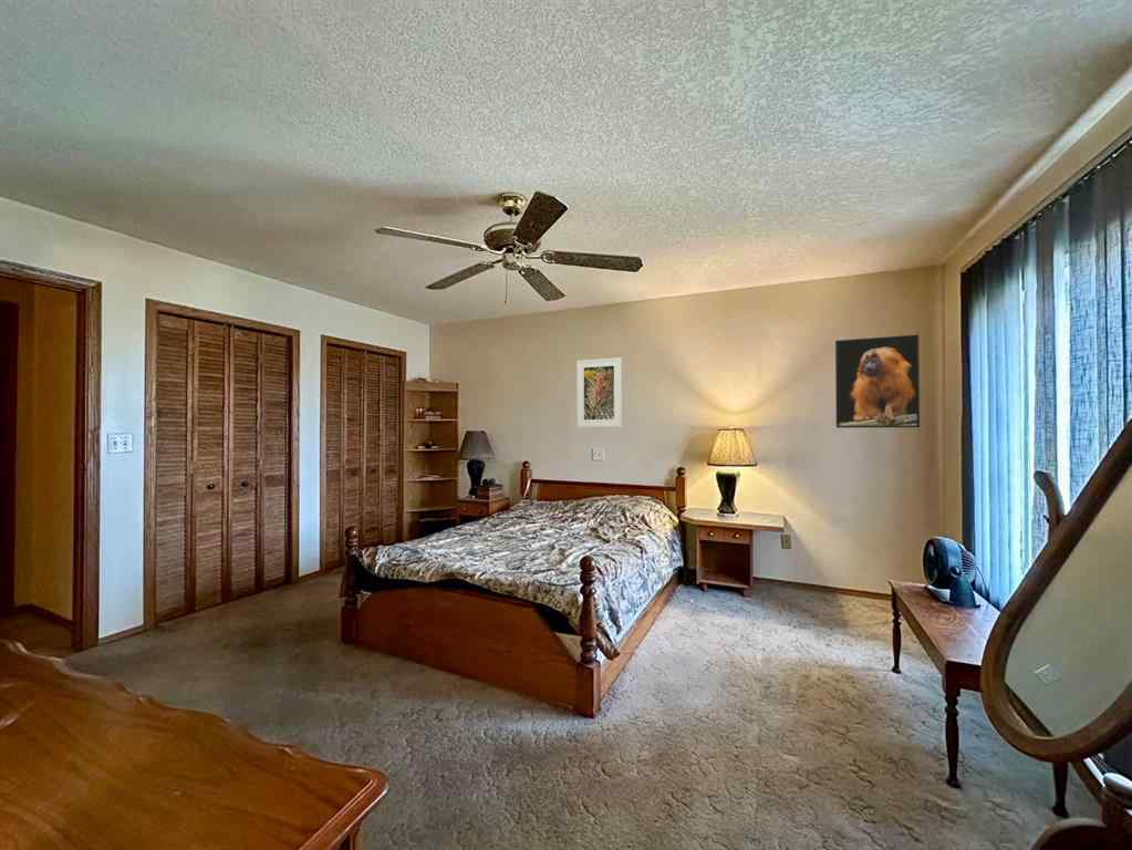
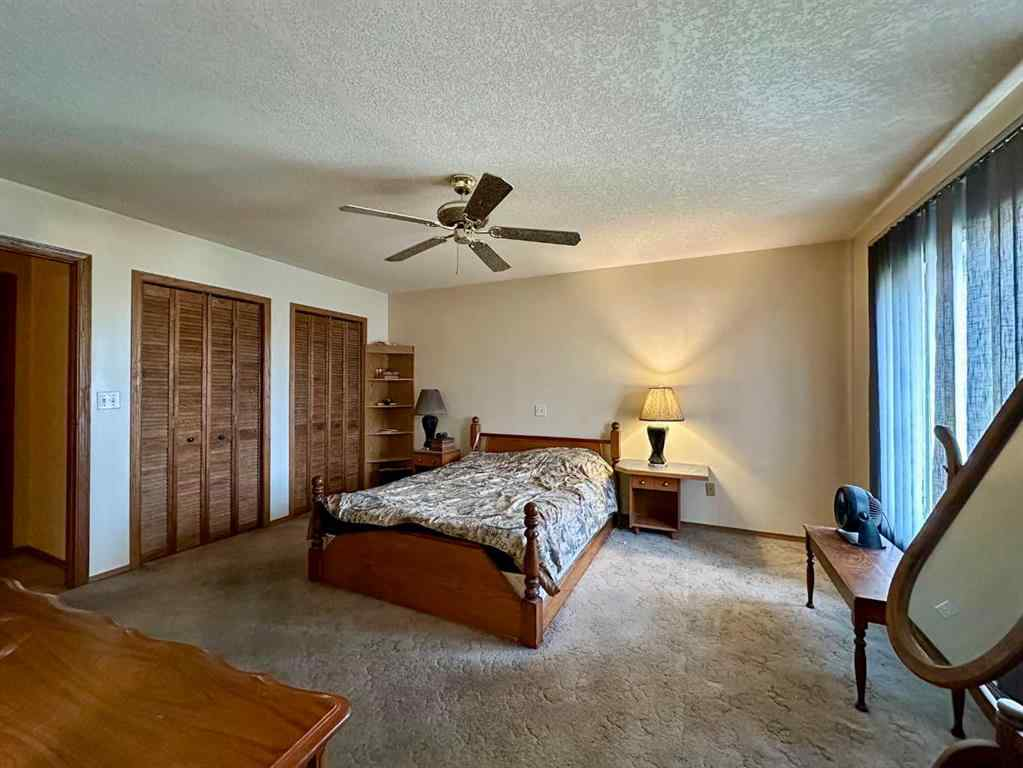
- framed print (875, 382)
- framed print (599, 393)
